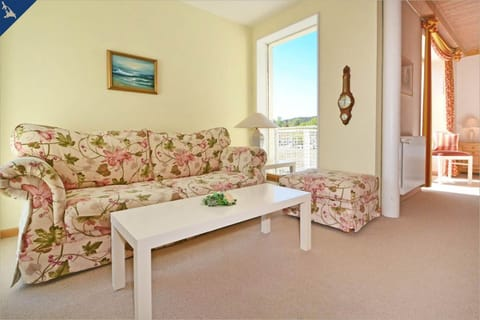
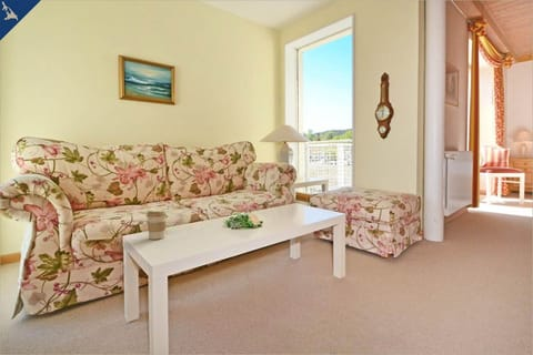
+ coffee cup (157, 224)
